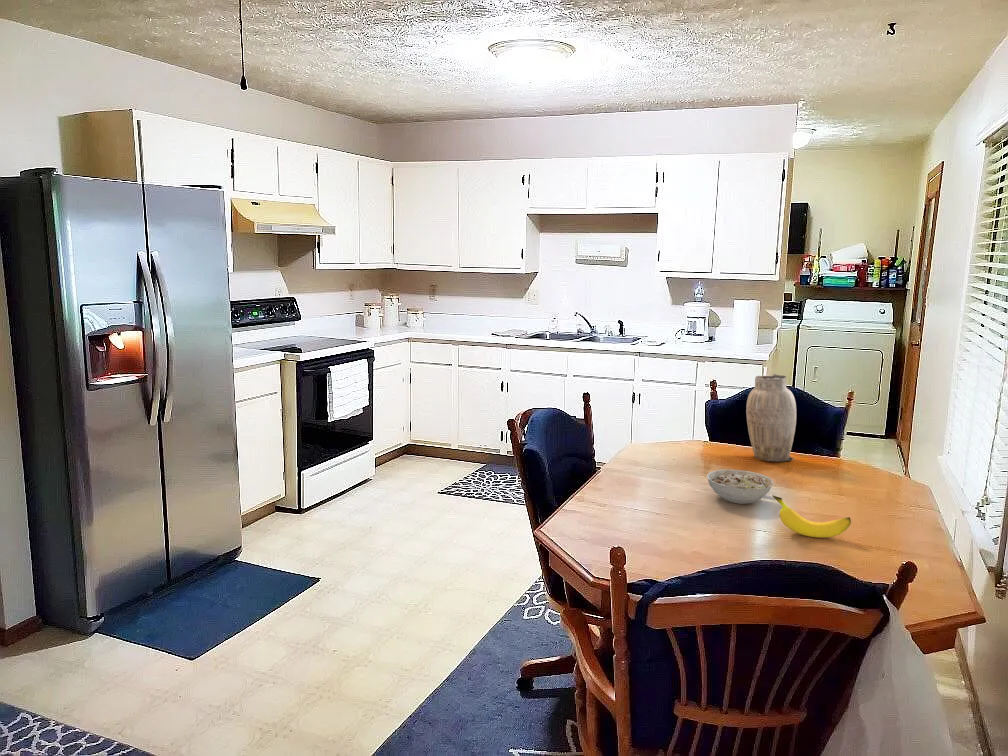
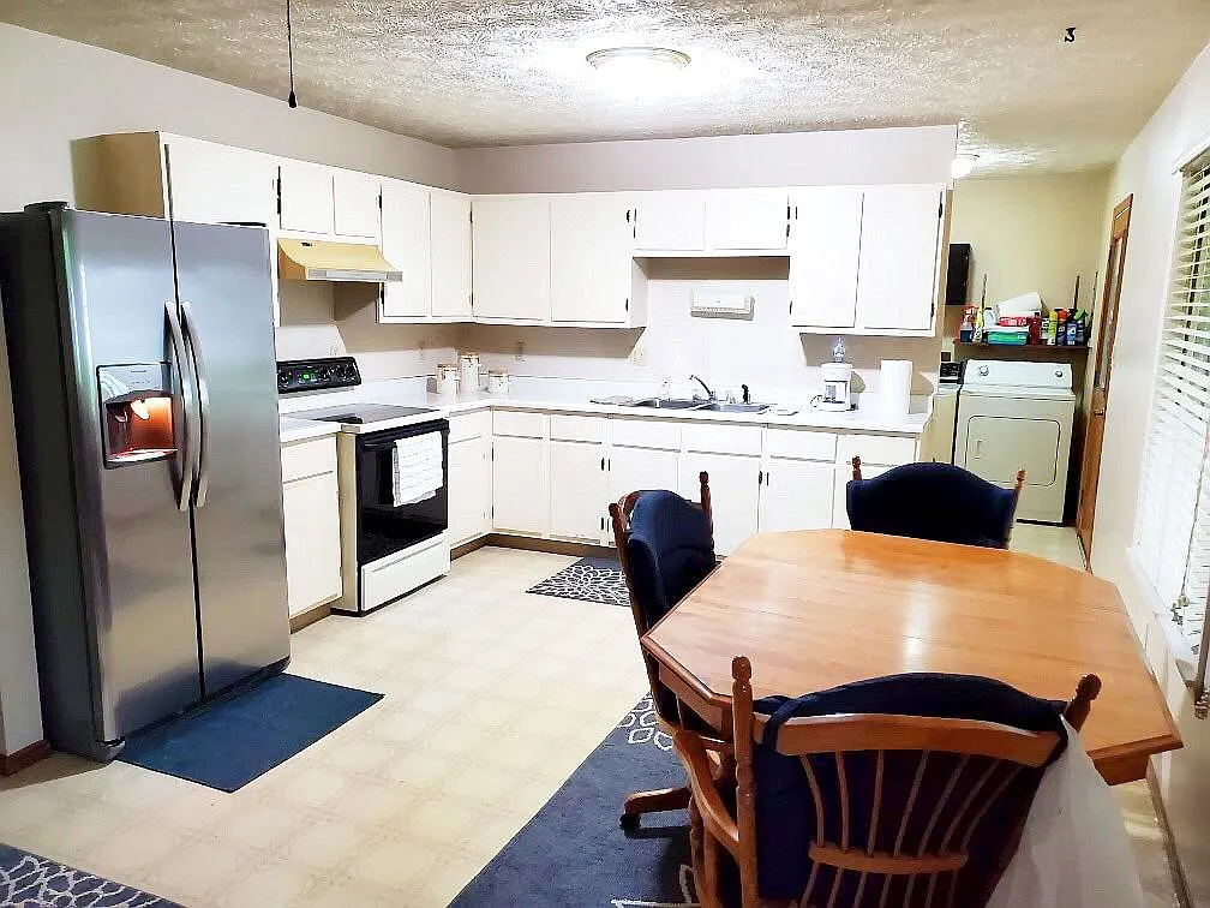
- vase (770, 417)
- bowl (739, 485)
- banana (808, 520)
